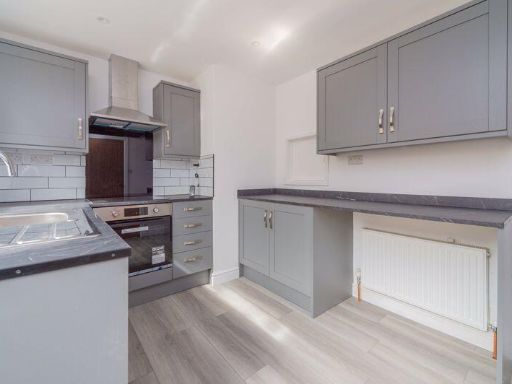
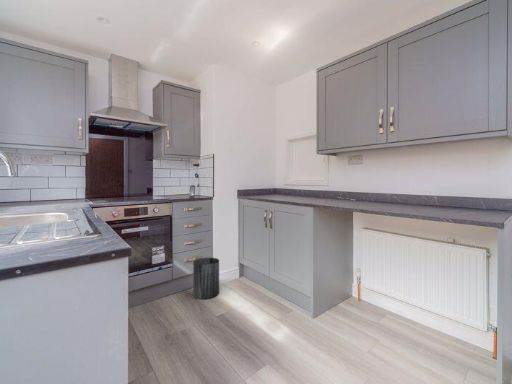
+ trash can (206, 277)
